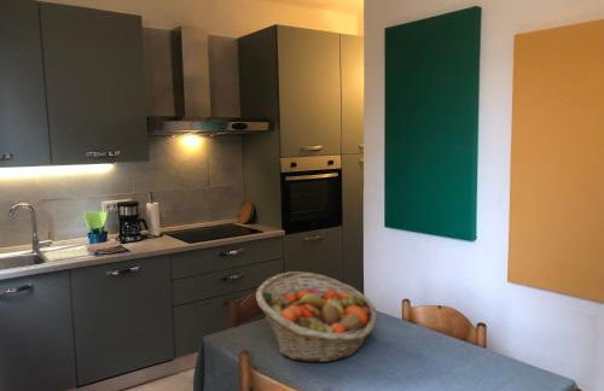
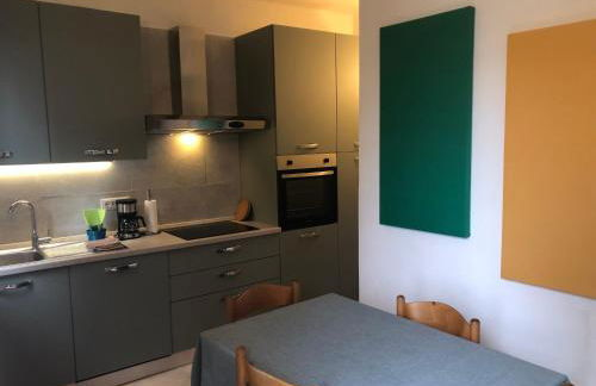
- fruit basket (318, 313)
